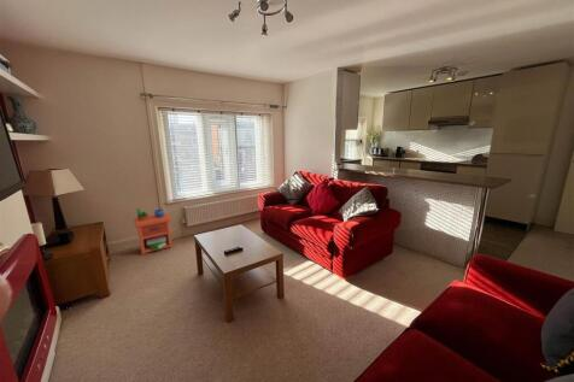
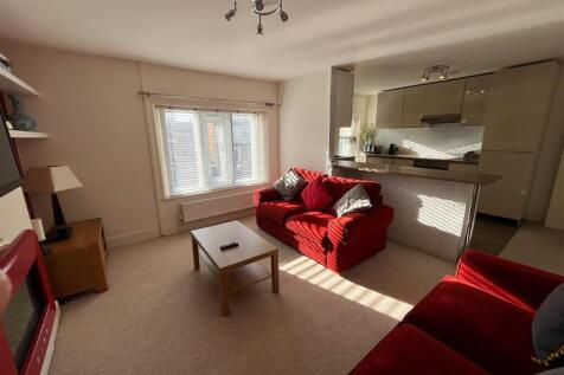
- nightstand (153, 227)
